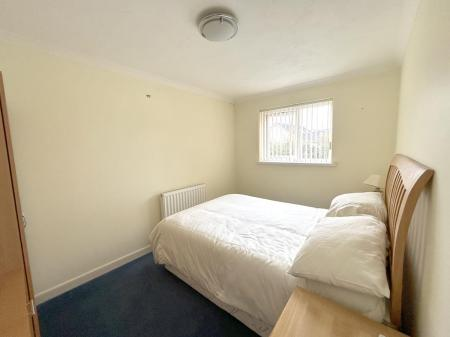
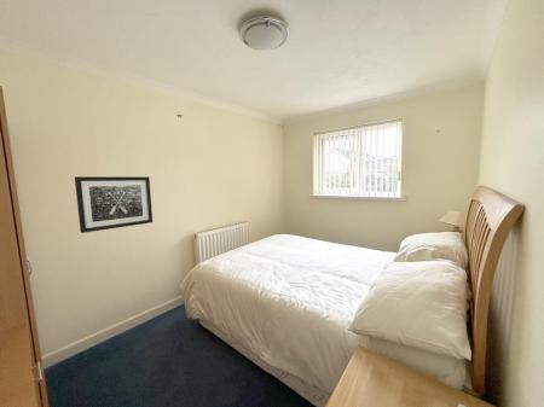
+ wall art (117, 202)
